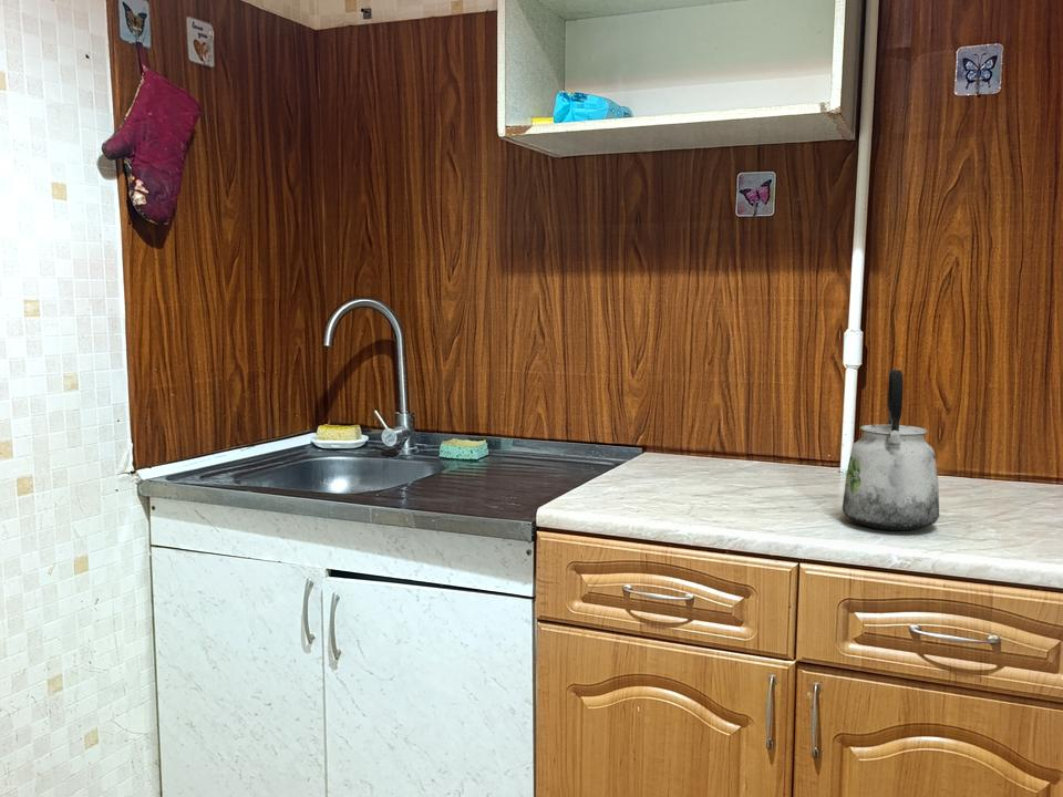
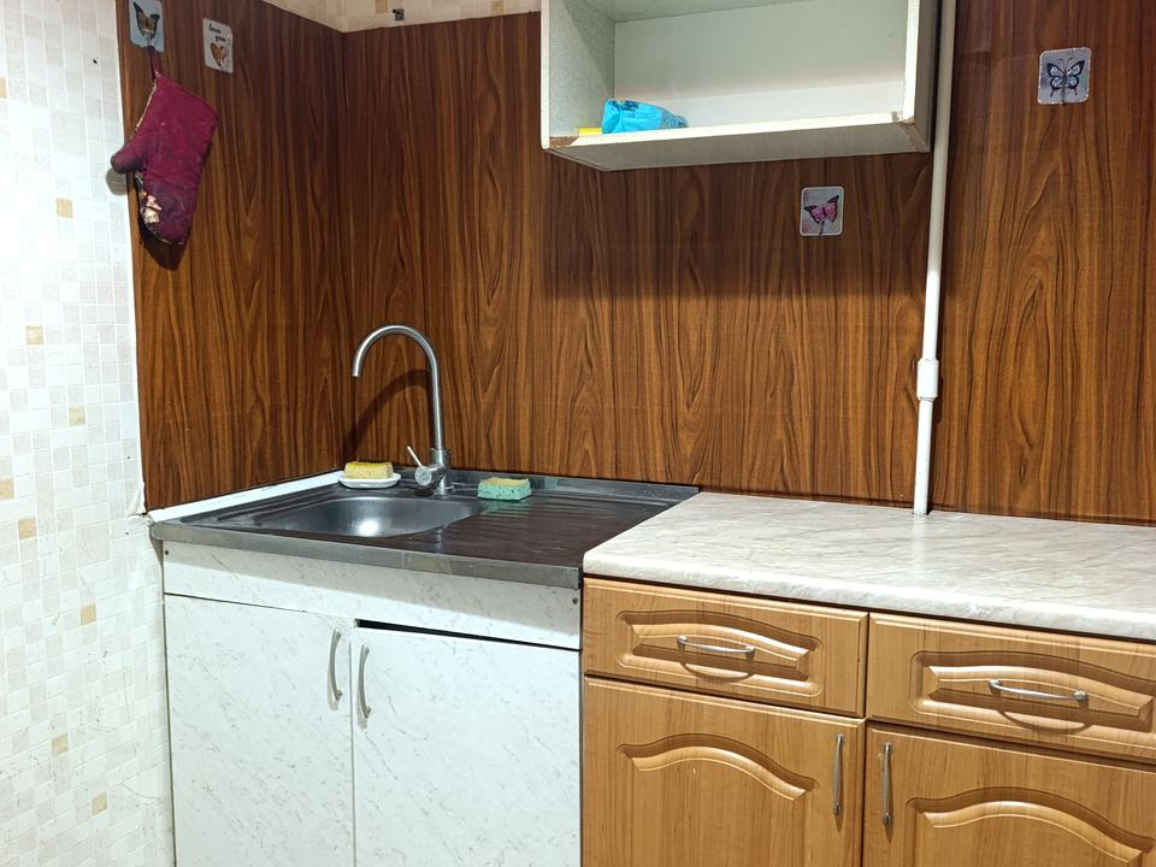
- kettle (891, 445)
